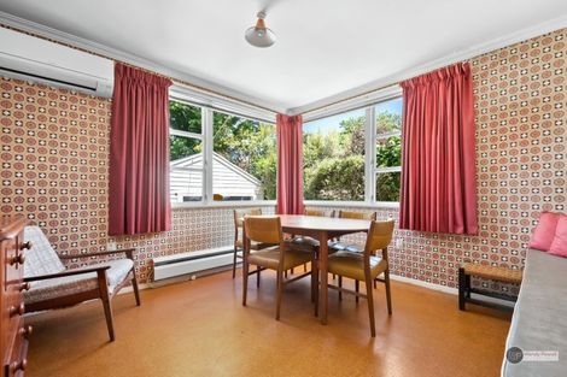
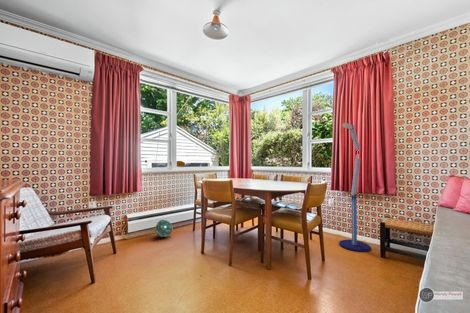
+ ball (163, 228)
+ floor lamp (352, 185)
